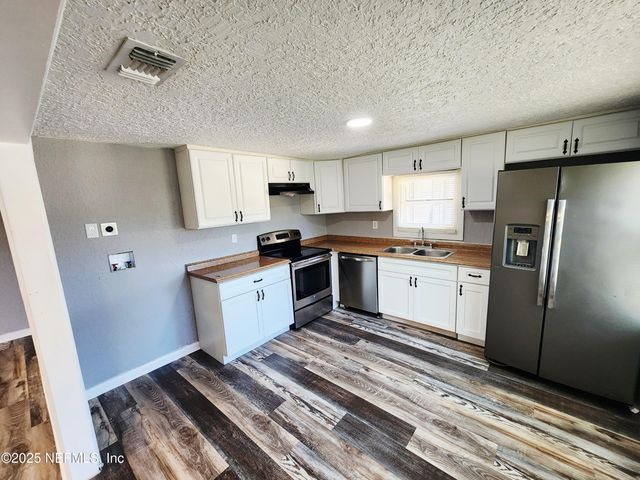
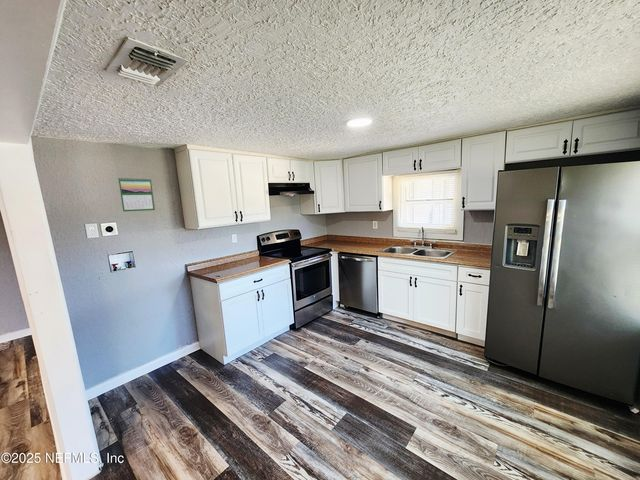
+ calendar (137, 194)
